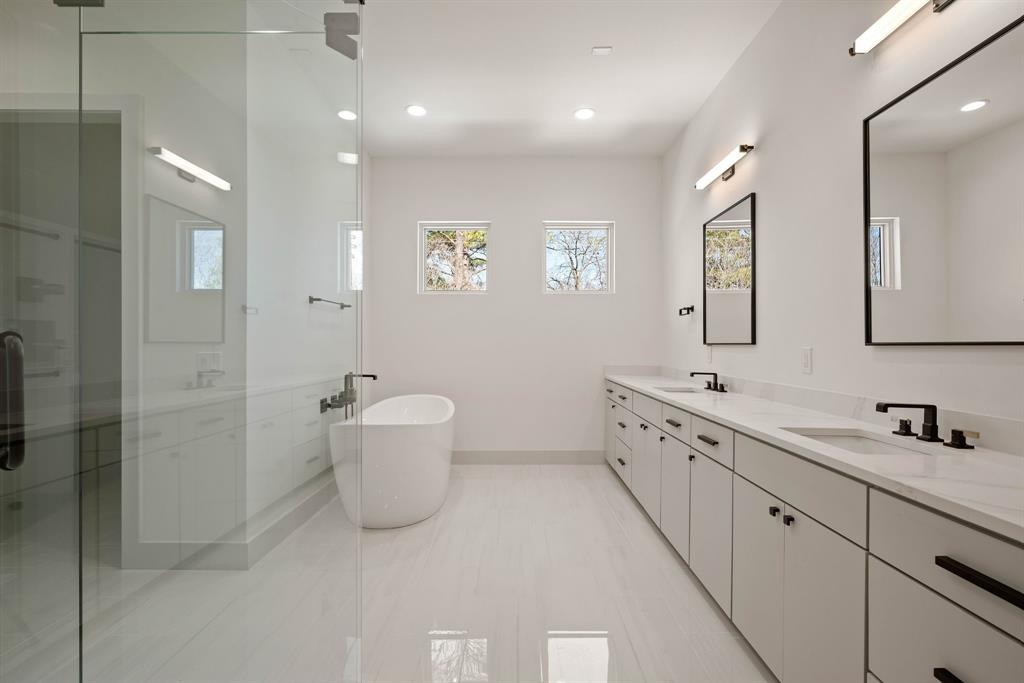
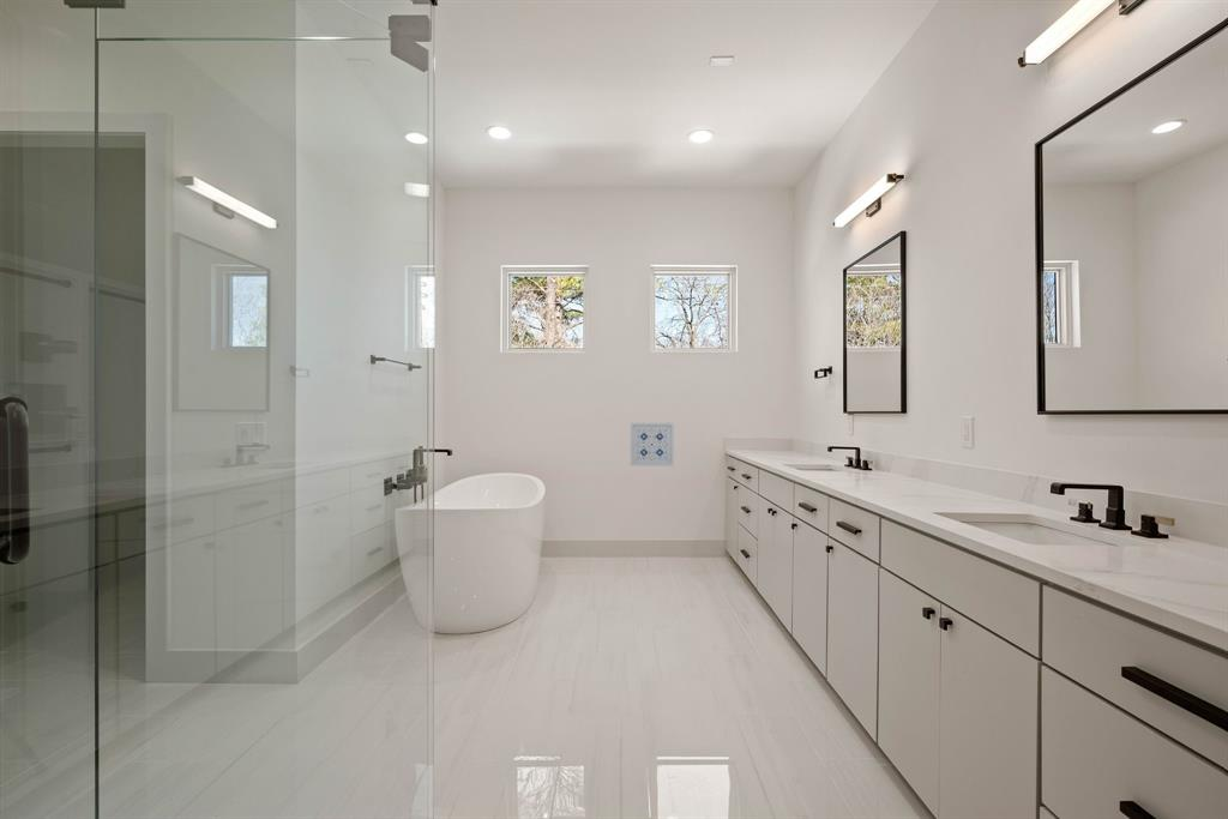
+ wall art (651, 444)
